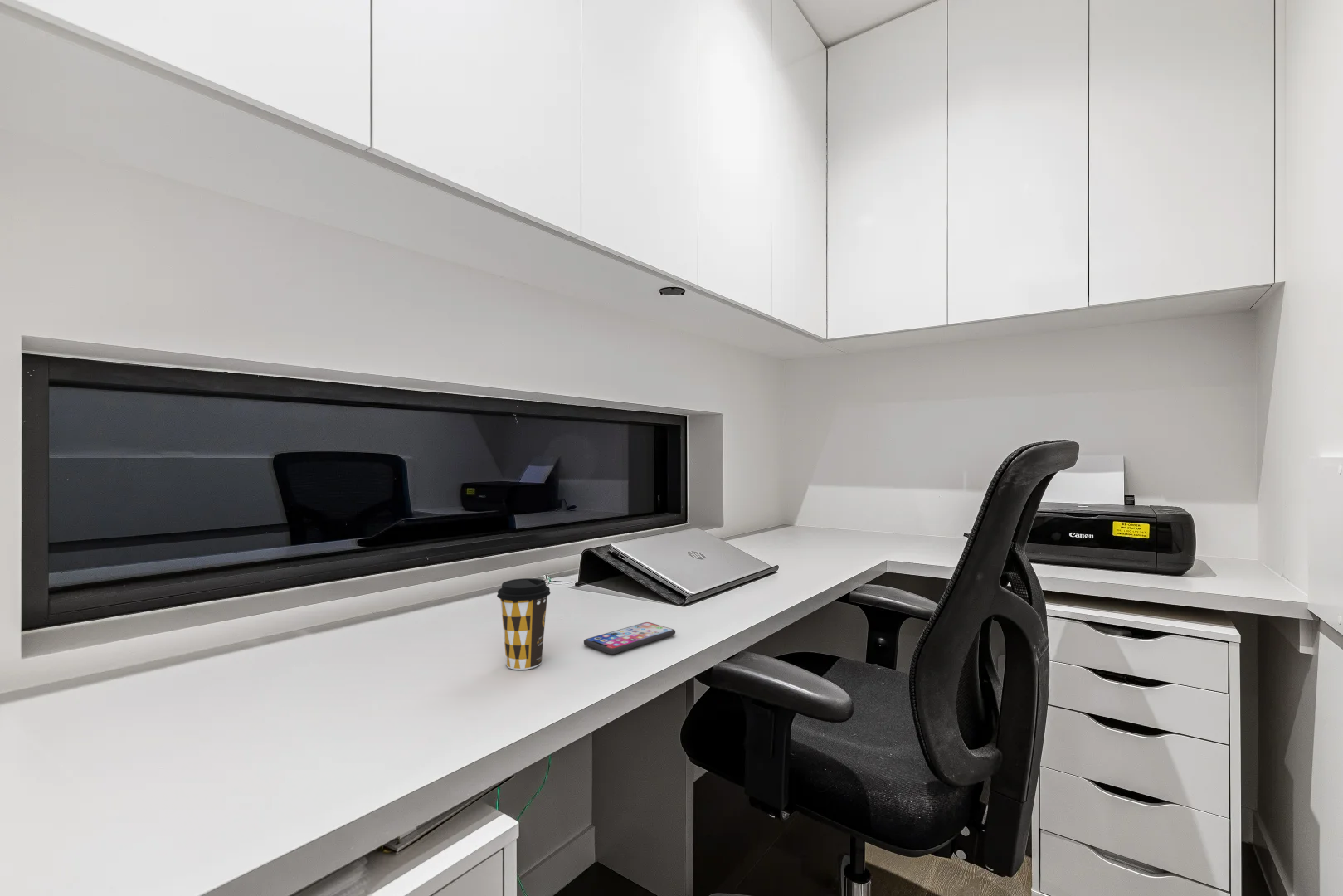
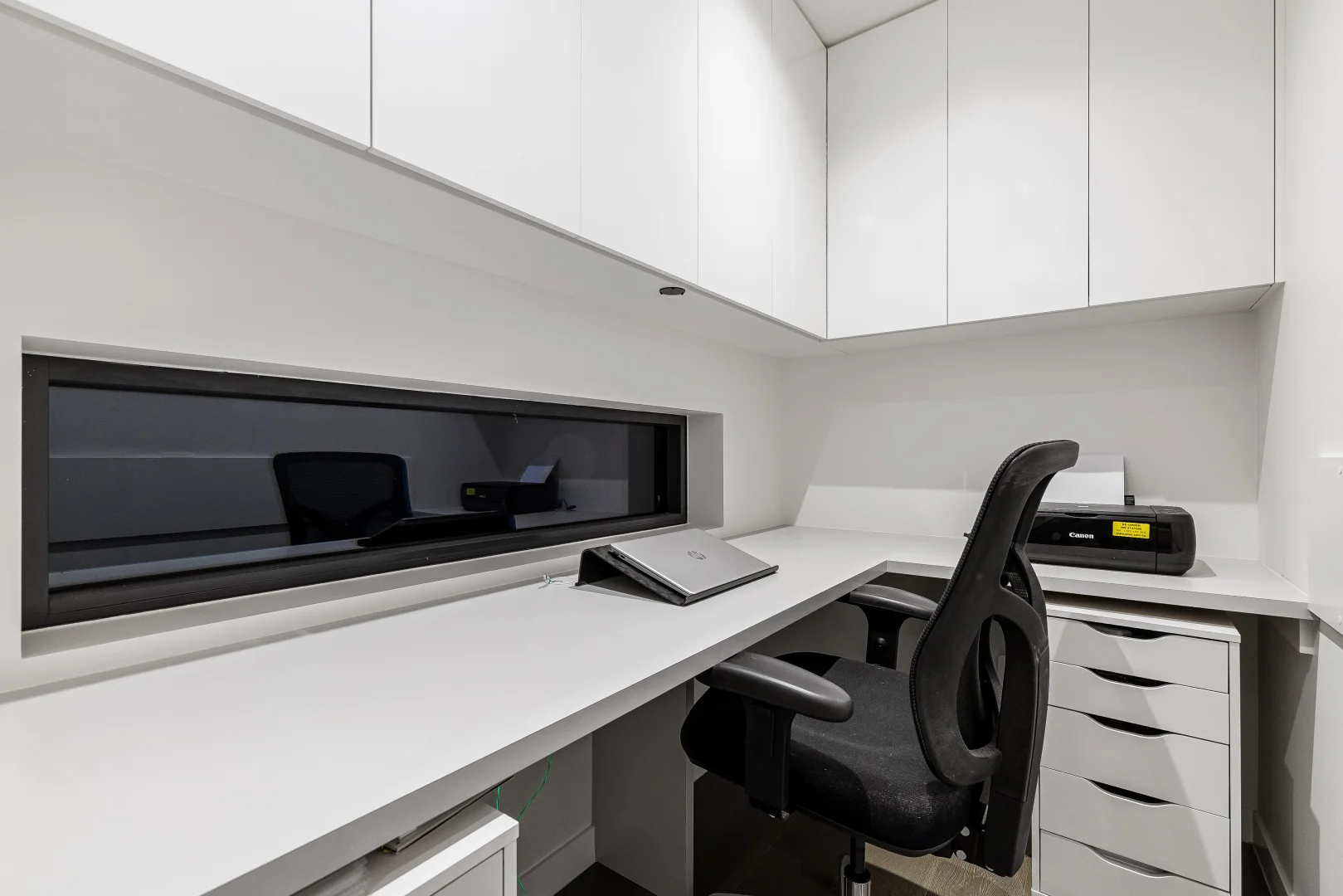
- coffee cup (523, 623)
- smartphone (630, 636)
